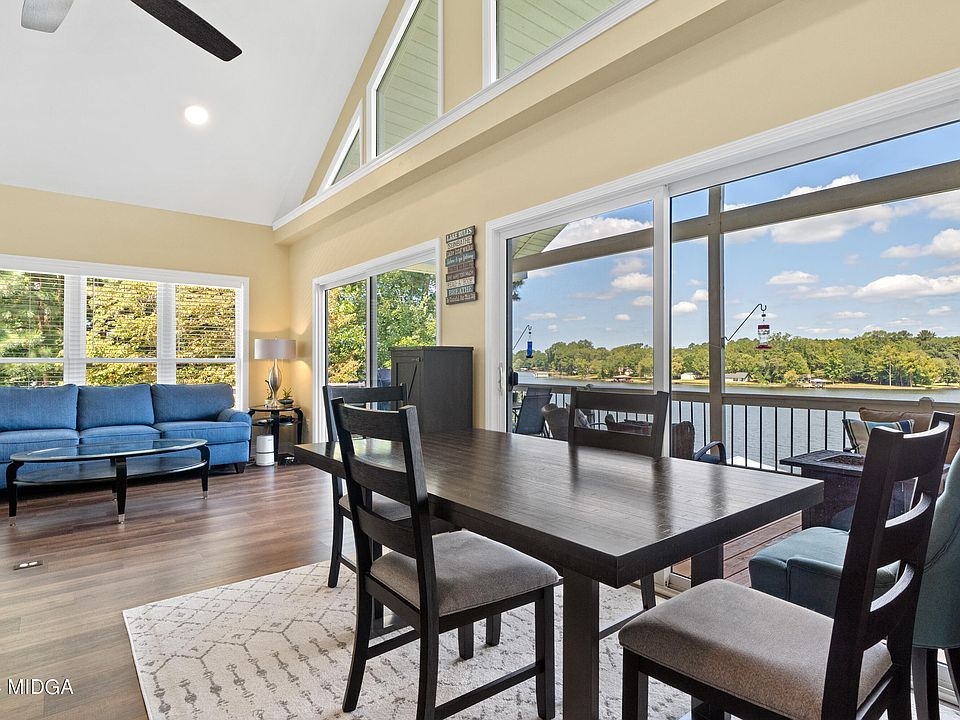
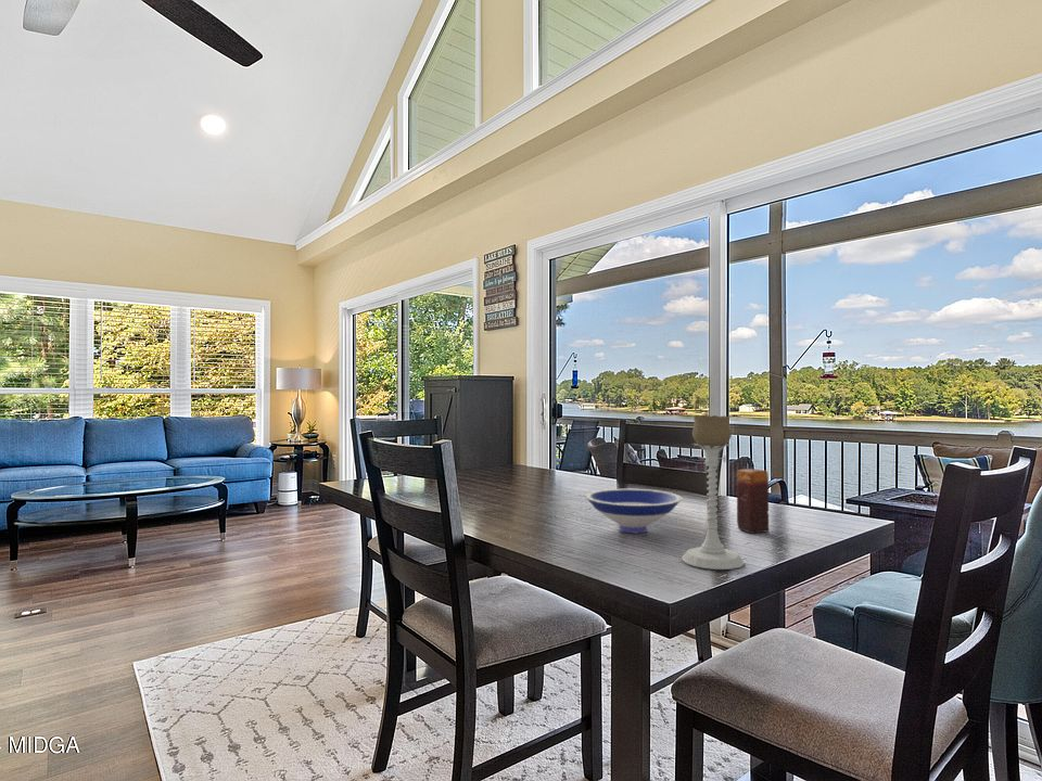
+ candle holder (712, 488)
+ bowl (633, 513)
+ candle (752, 499)
